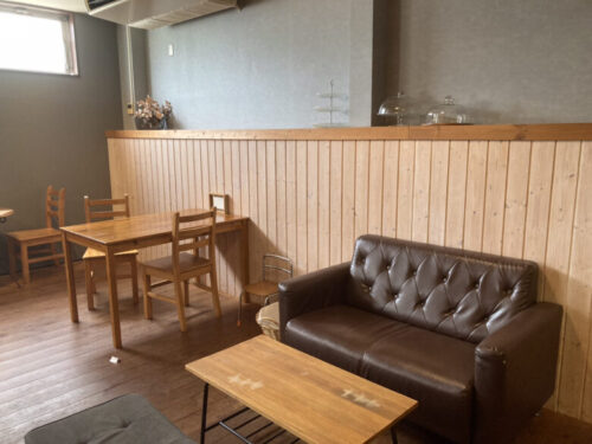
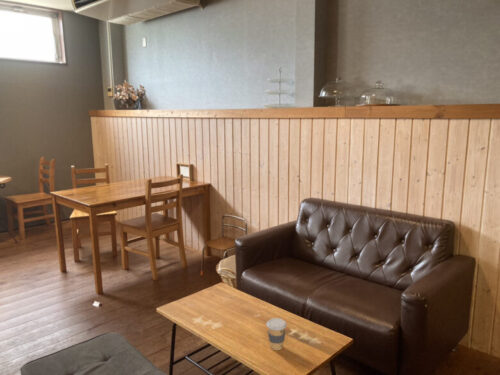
+ coffee cup (276, 334)
